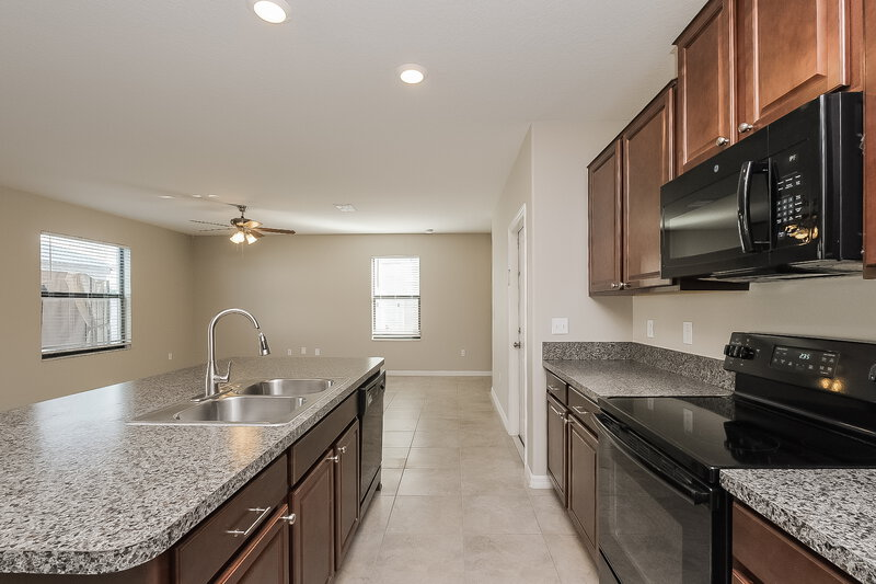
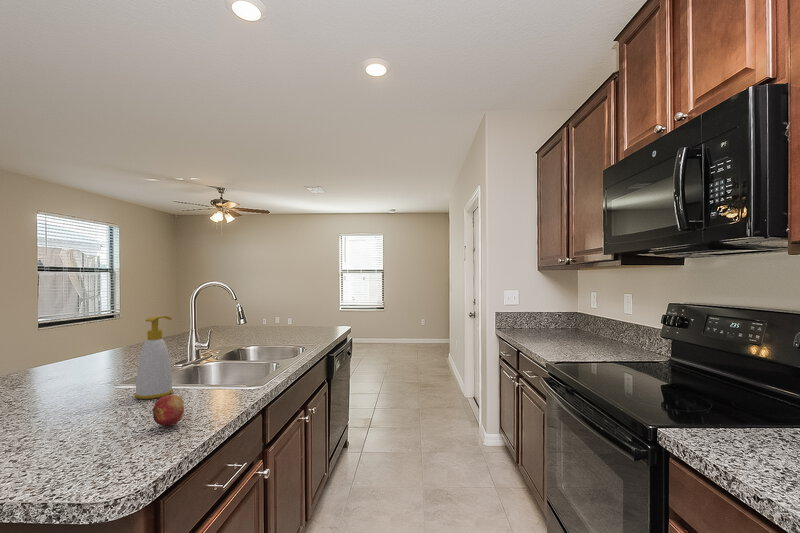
+ soap bottle (155, 355)
+ fruit (168, 410)
